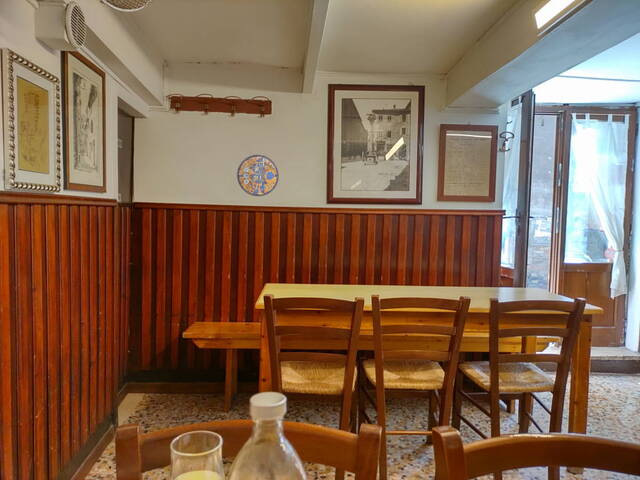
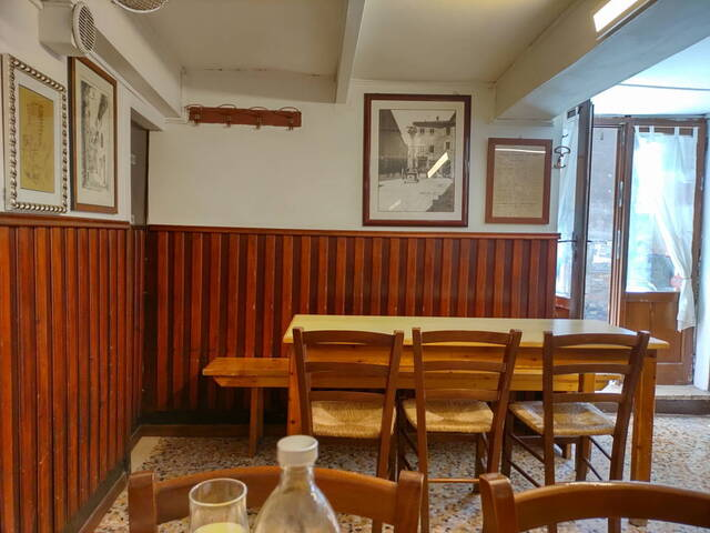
- manhole cover (257, 175)
